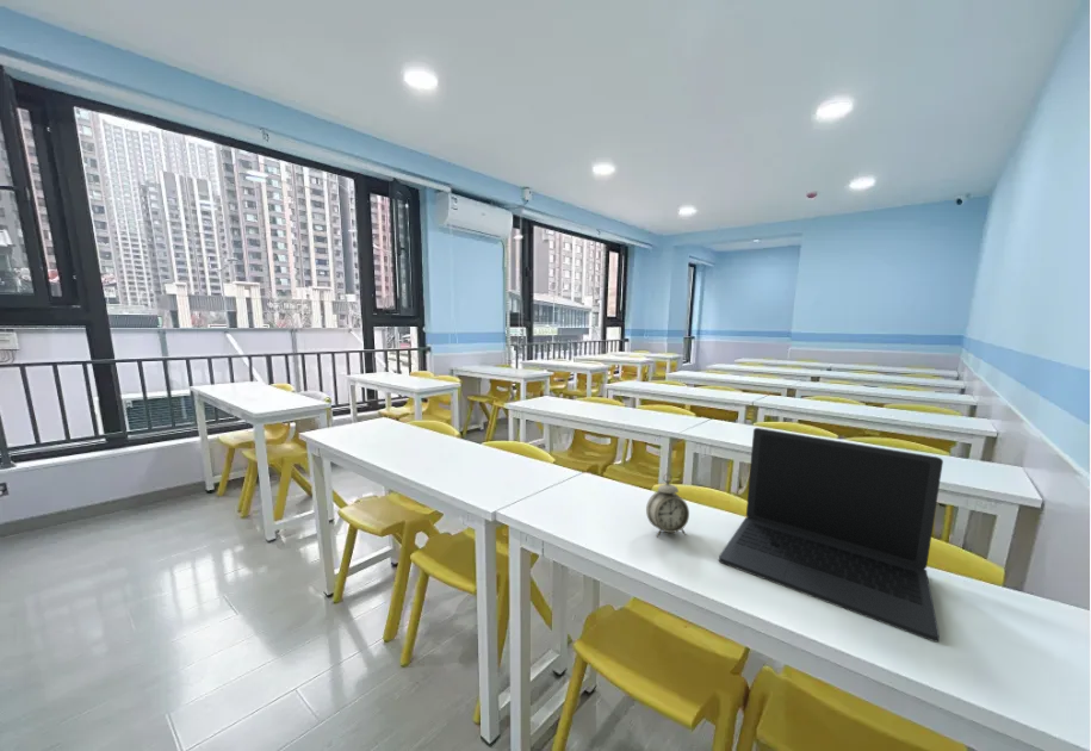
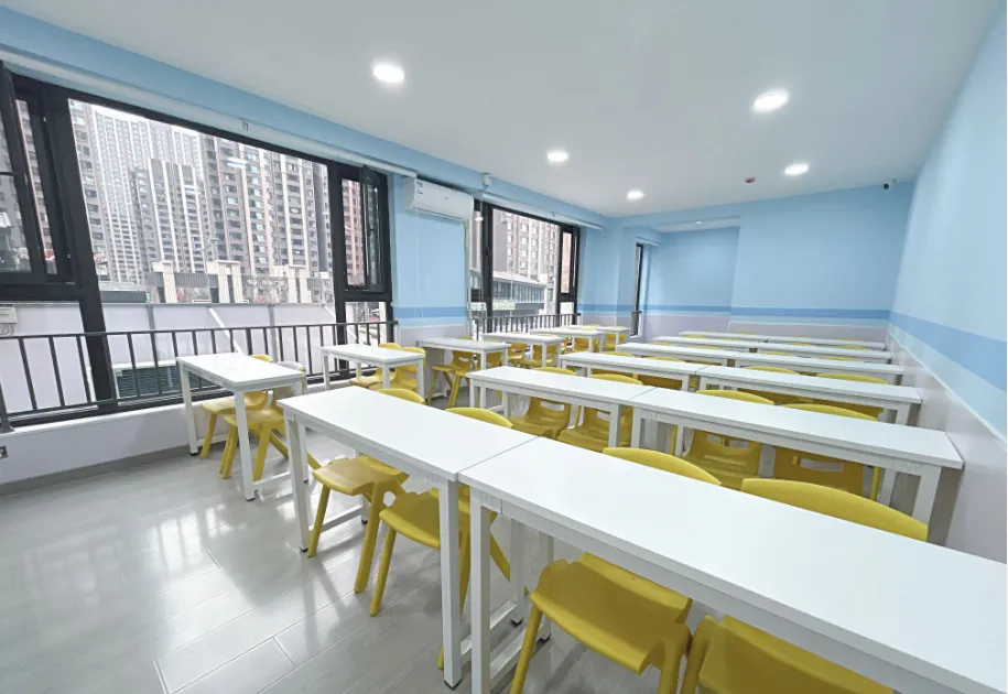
- alarm clock (668, 503)
- laptop (825, 511)
